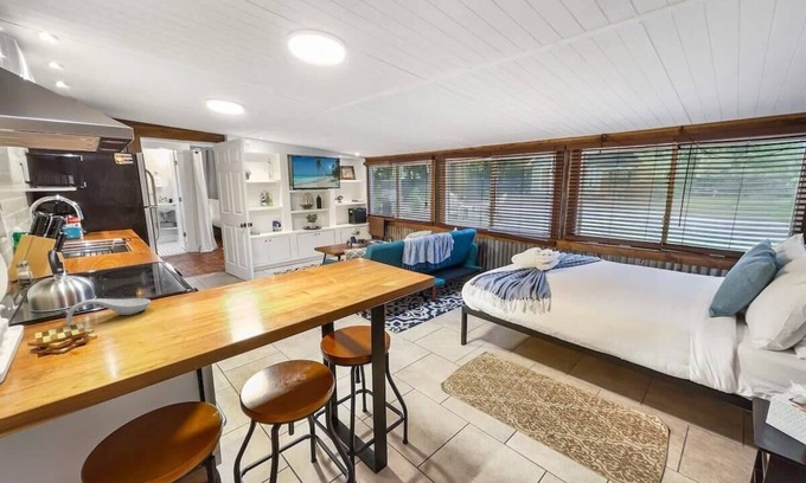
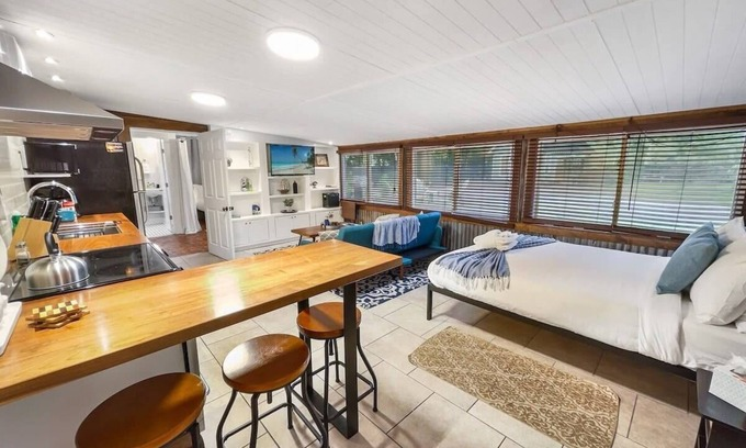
- spoon rest (110, 307)
